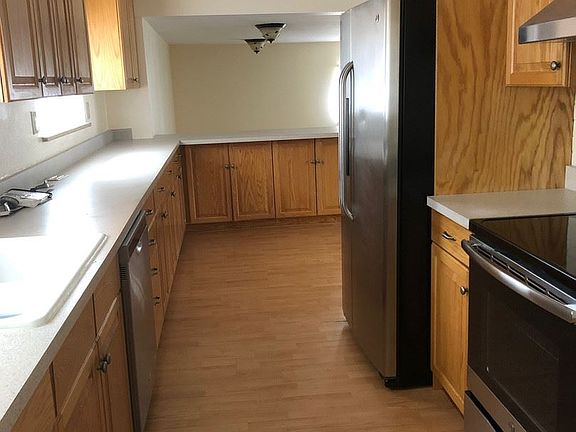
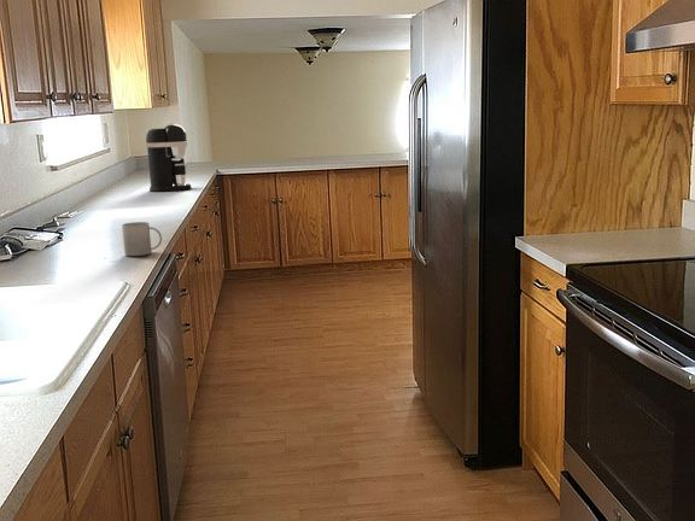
+ mug (142, 238)
+ coffee maker (168, 157)
